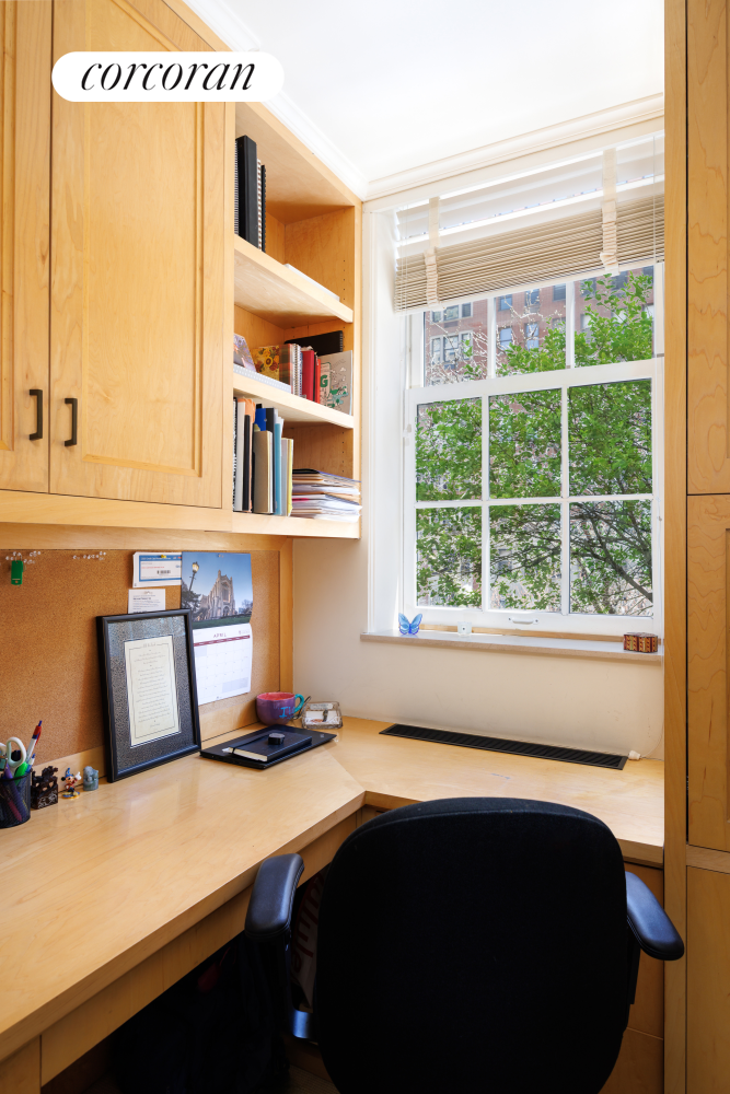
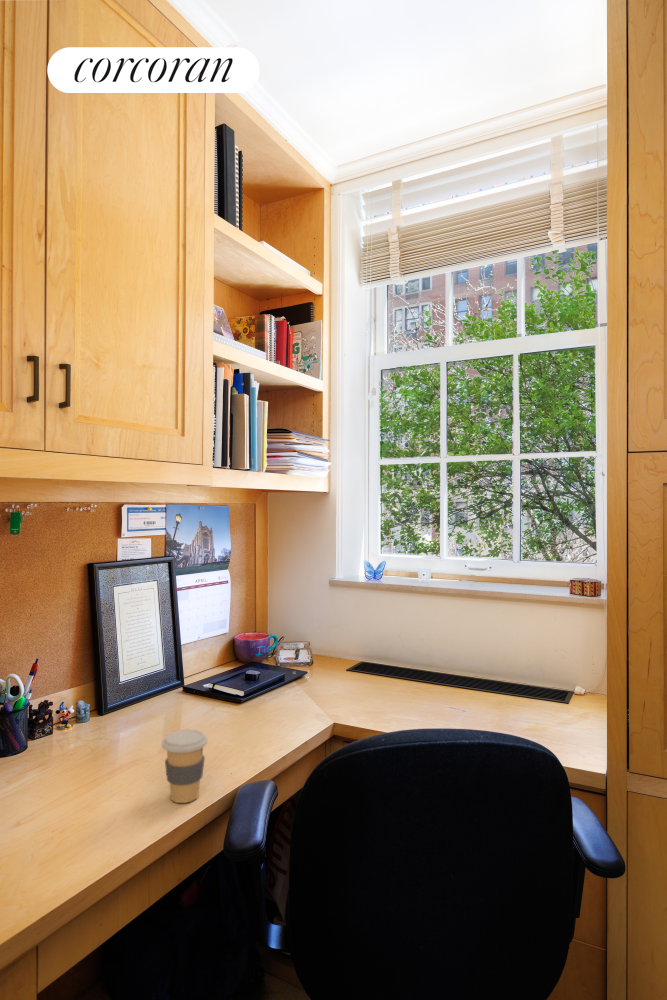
+ coffee cup (184, 766)
